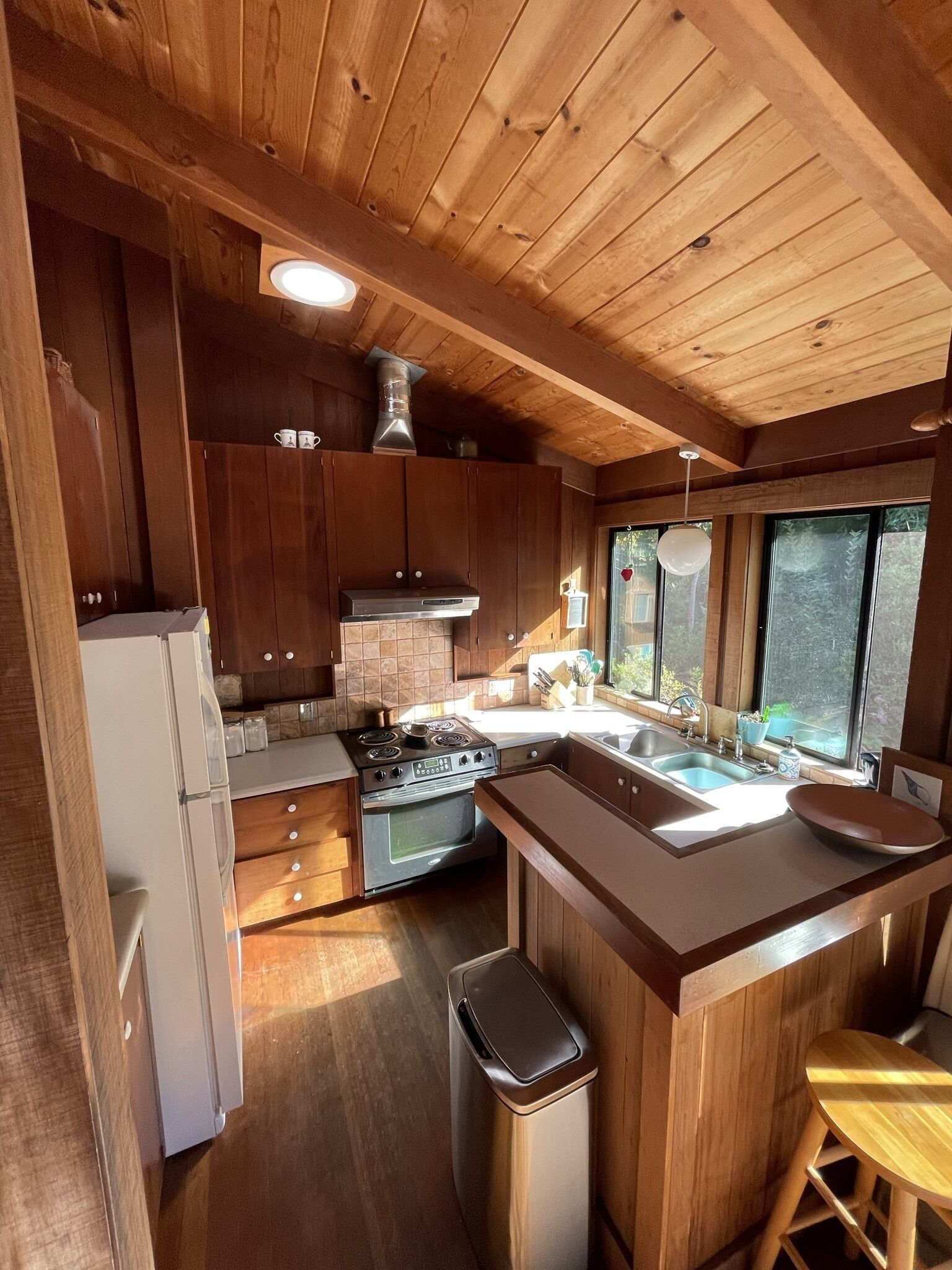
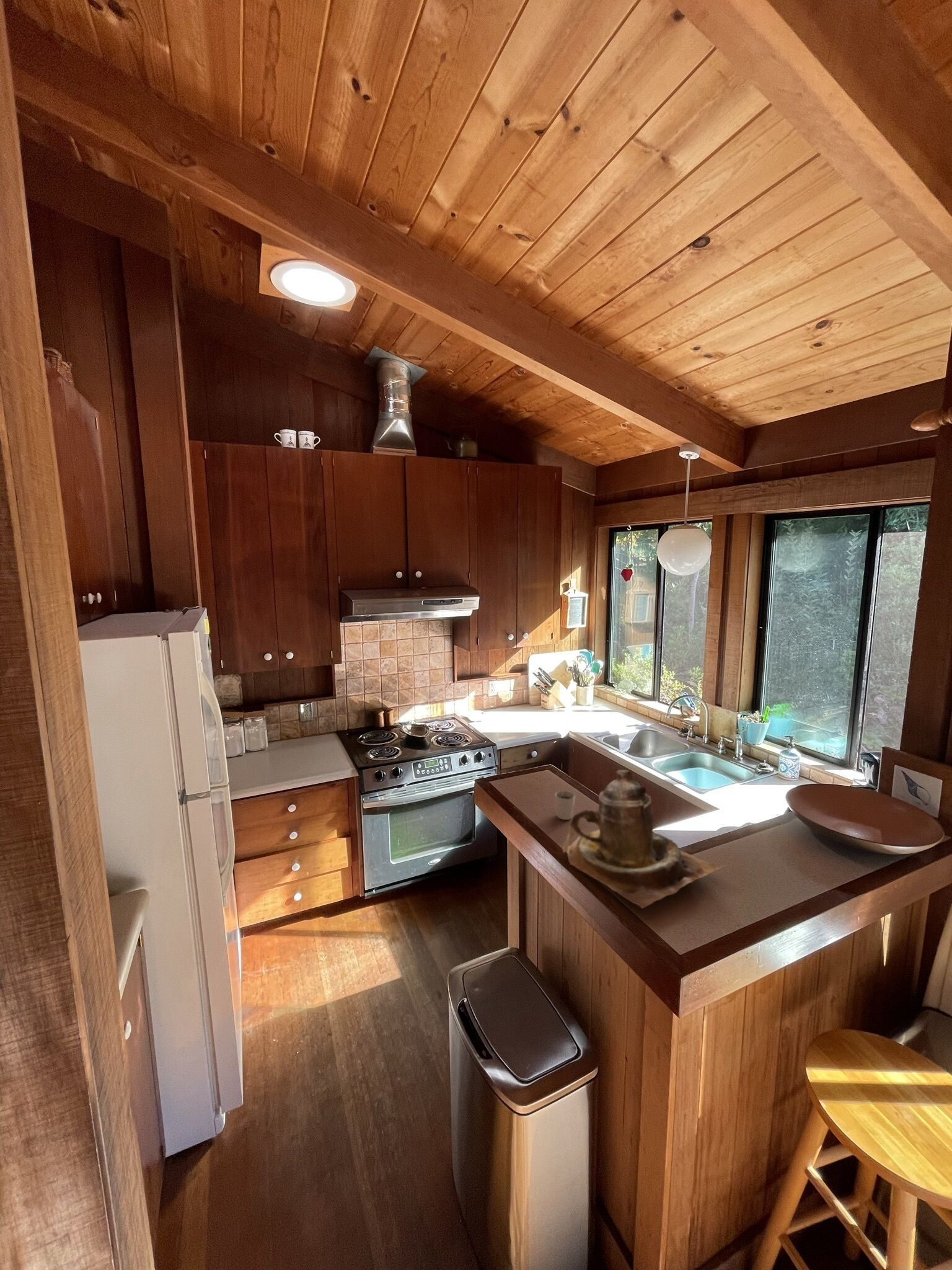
+ teapot (638, 820)
+ cup (566, 796)
